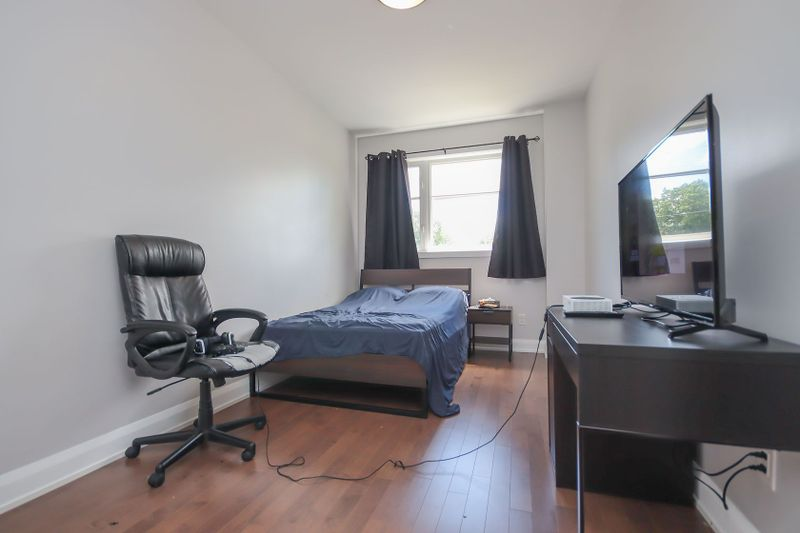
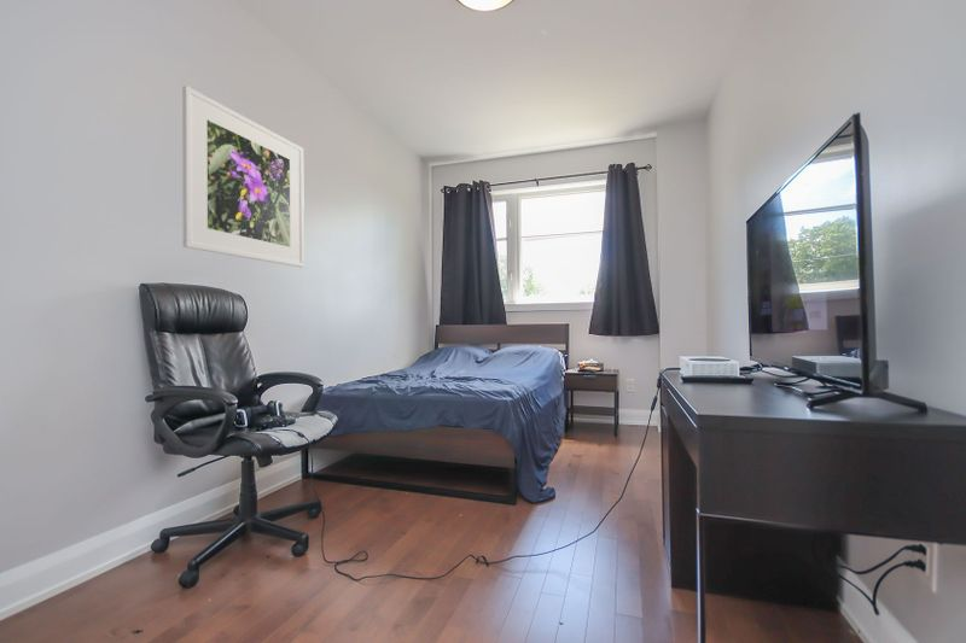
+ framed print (251, 189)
